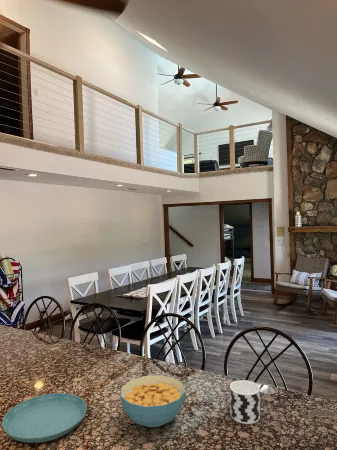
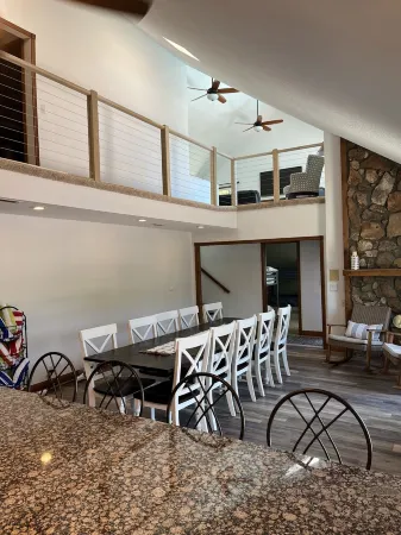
- cereal bowl (153, 405)
- cup (246, 399)
- saucer (46, 417)
